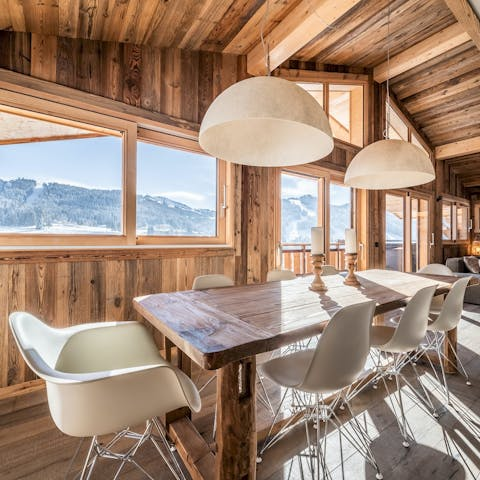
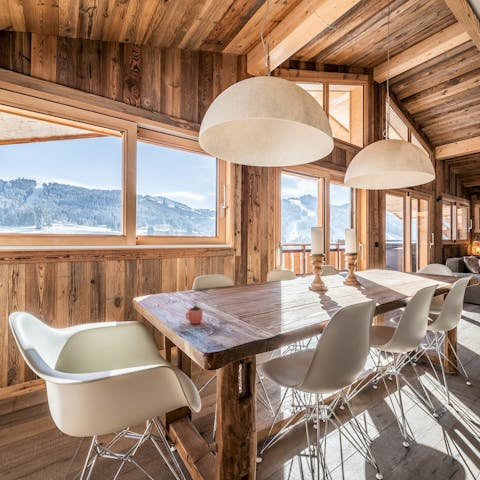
+ cocoa (193, 309)
